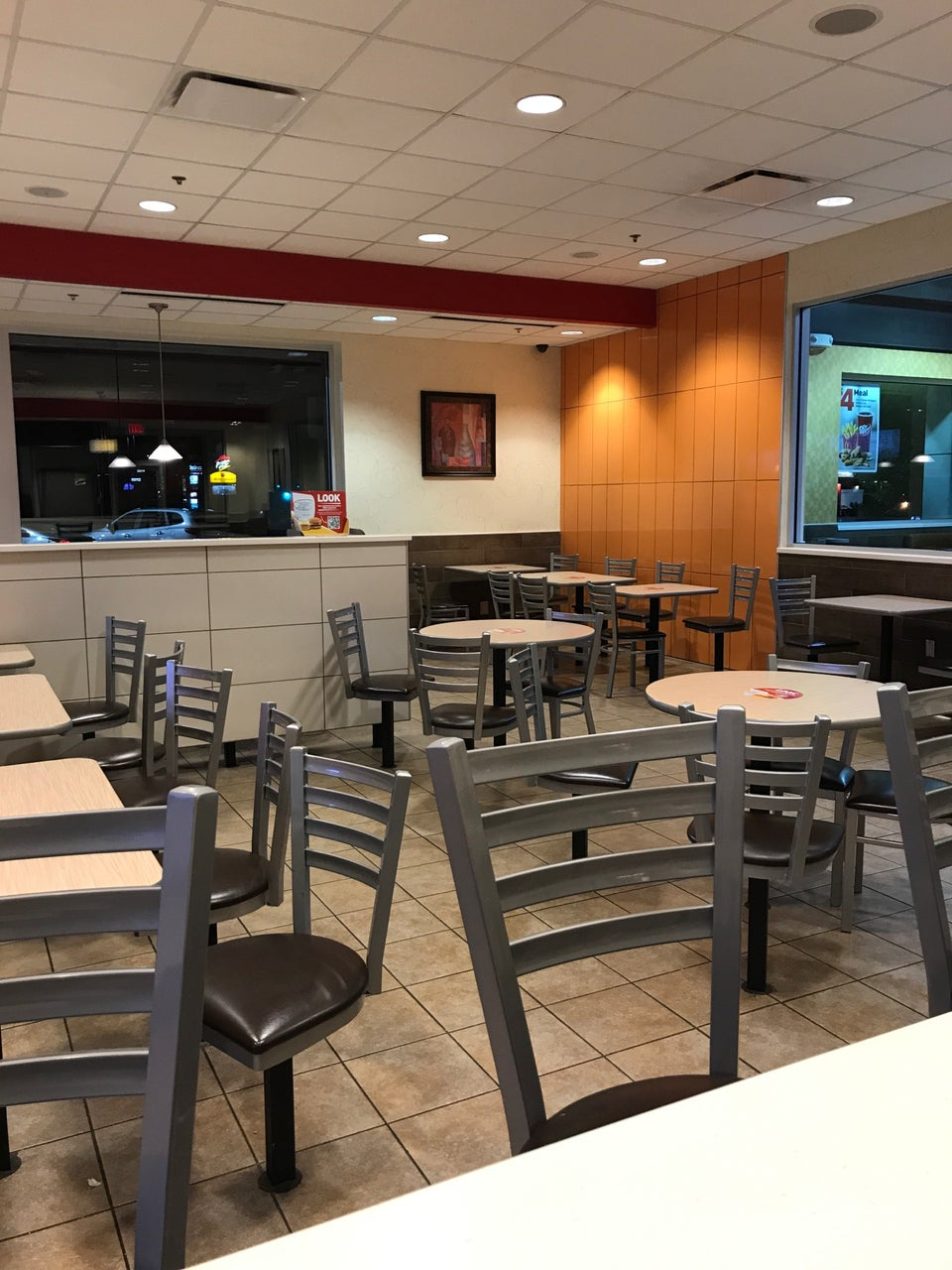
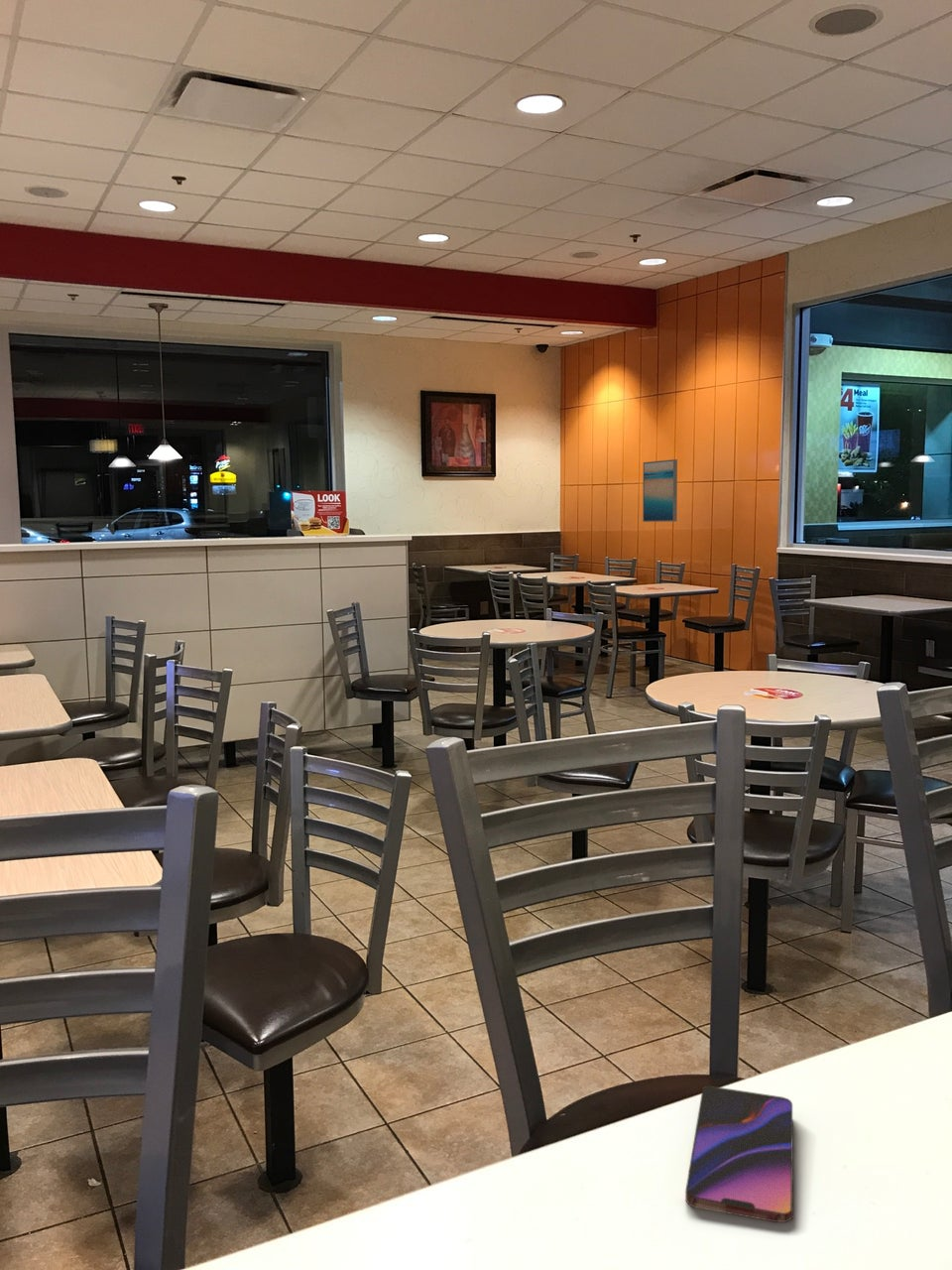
+ smartphone (743, 1148)
+ wall art (659, 491)
